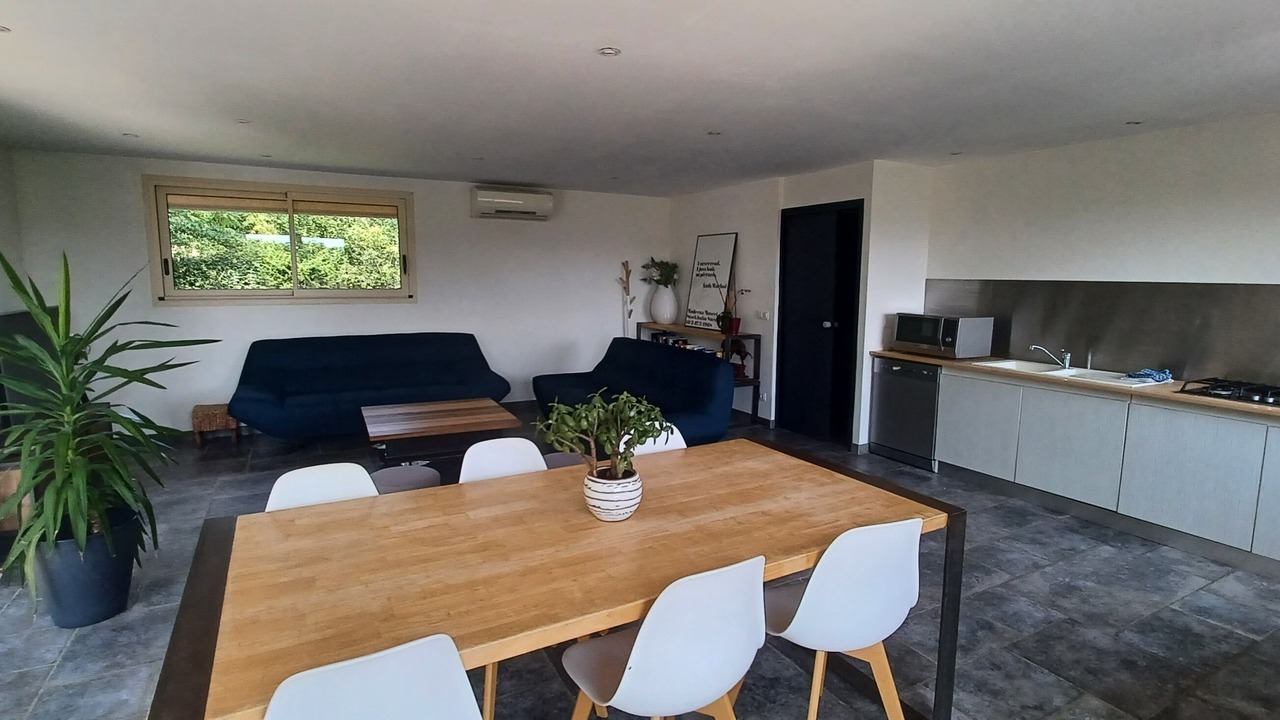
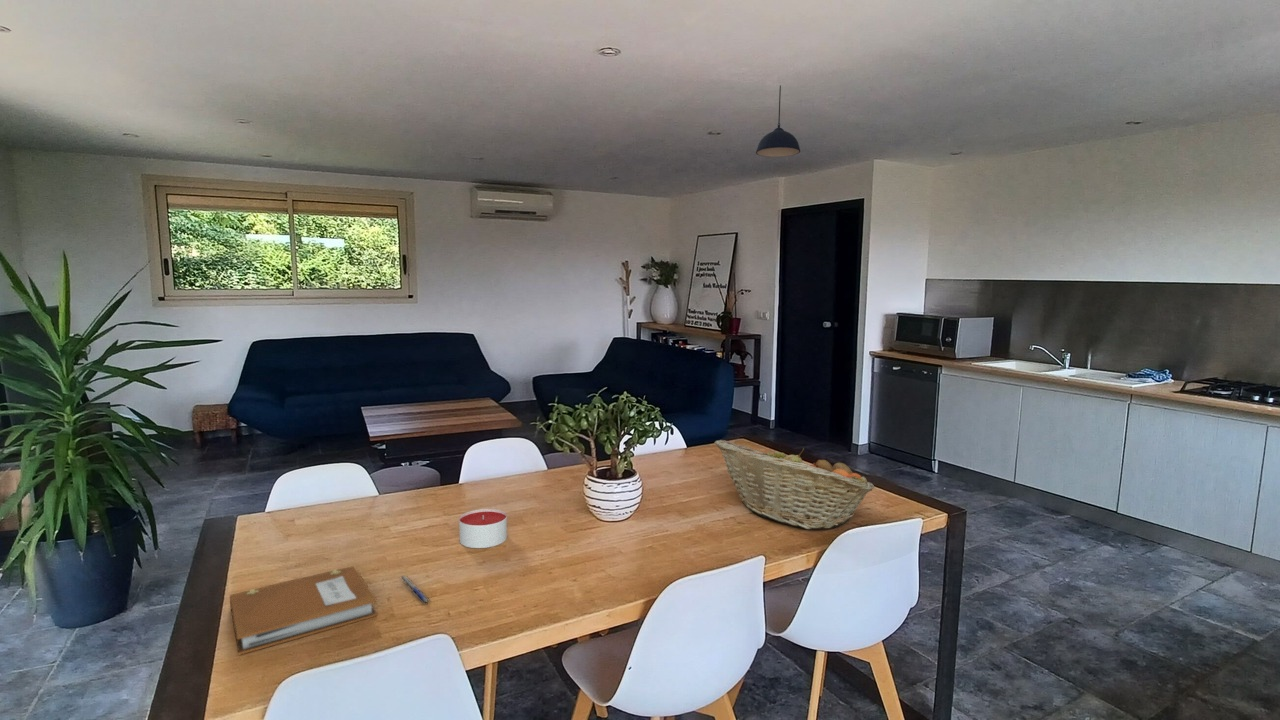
+ pen (414, 588)
+ pendant light (779, 119)
+ fruit basket (789, 476)
+ notebook (306, 603)
+ candle (483, 527)
